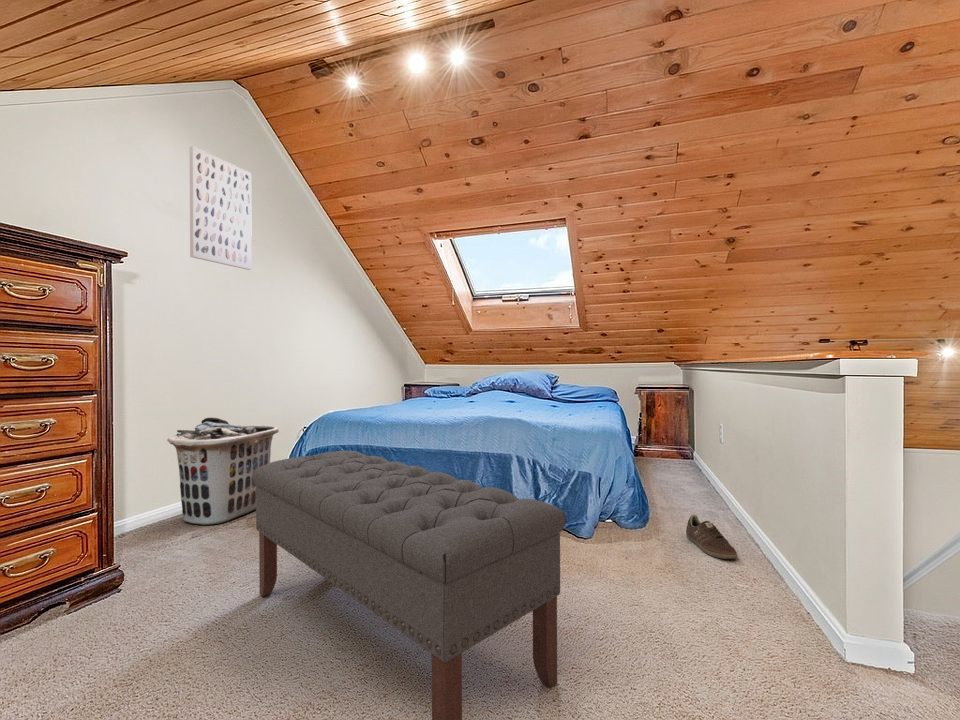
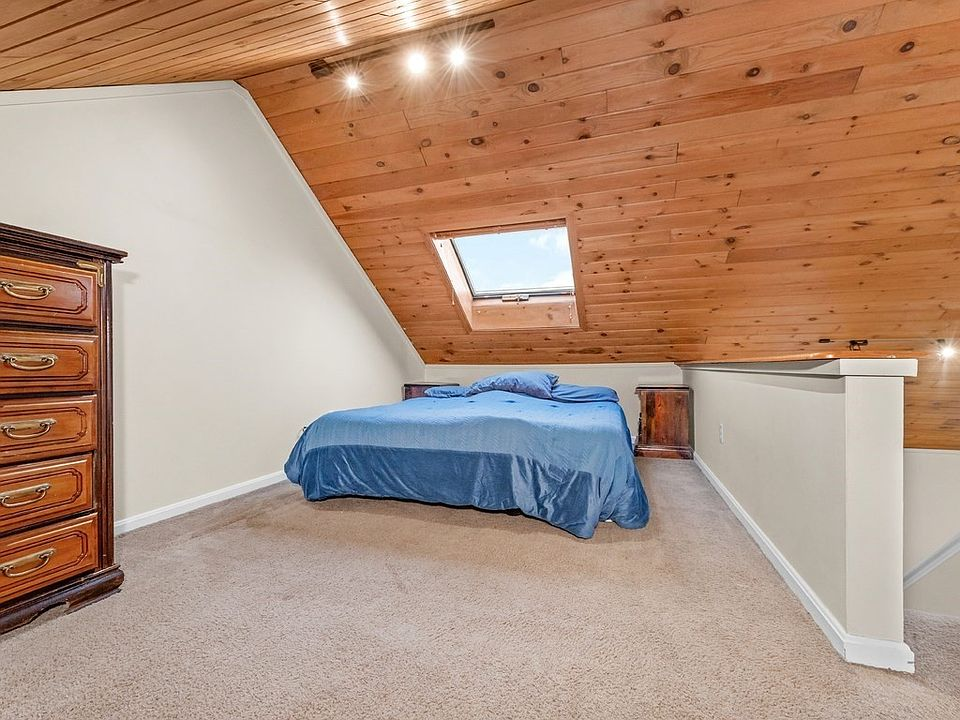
- sneaker (708, 535)
- clothes hamper (227, 464)
- bench (384, 554)
- wall art (222, 212)
